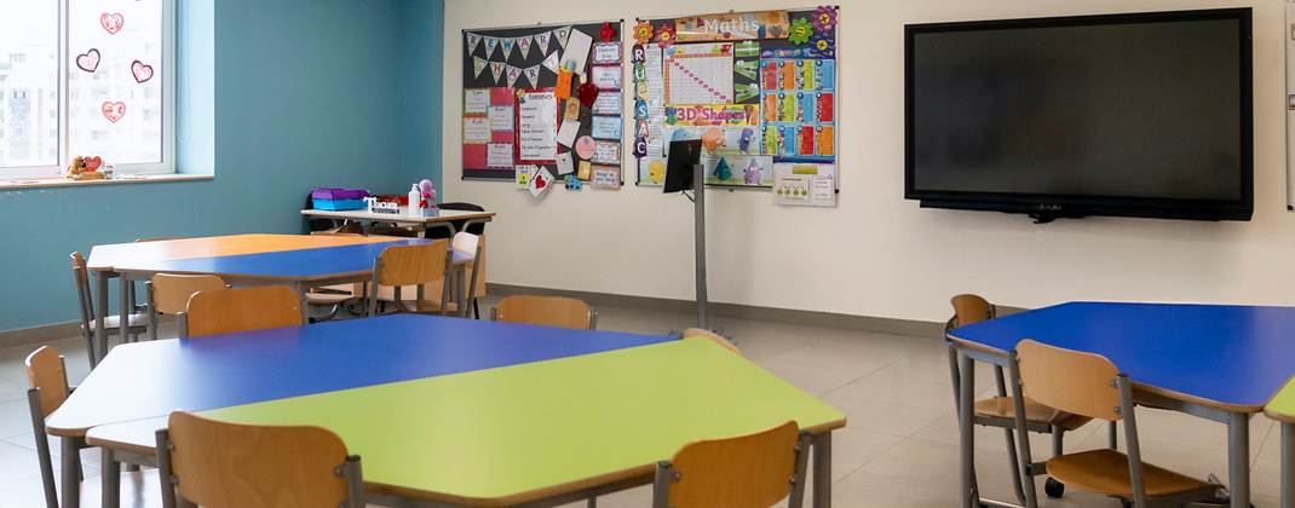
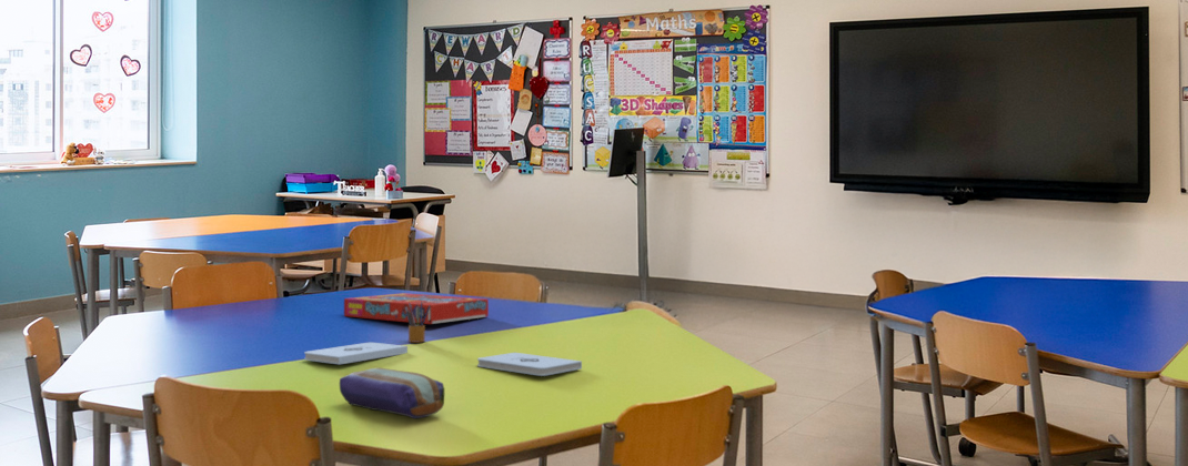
+ pencil case (391, 391)
+ notepad (355, 352)
+ notepad (527, 363)
+ snack box (415, 307)
+ pencil box (417, 321)
